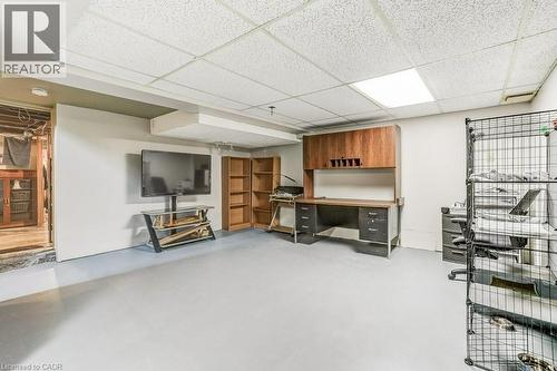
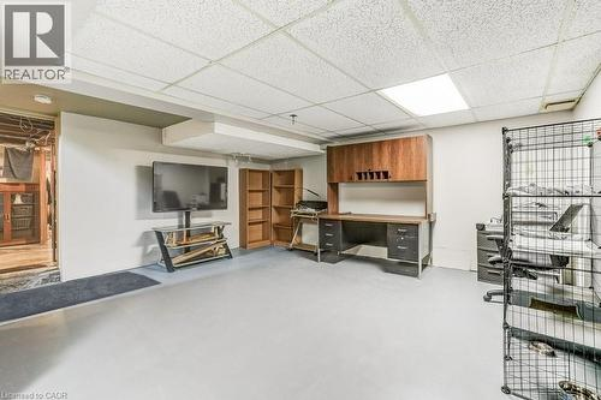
+ rug (75, 291)
